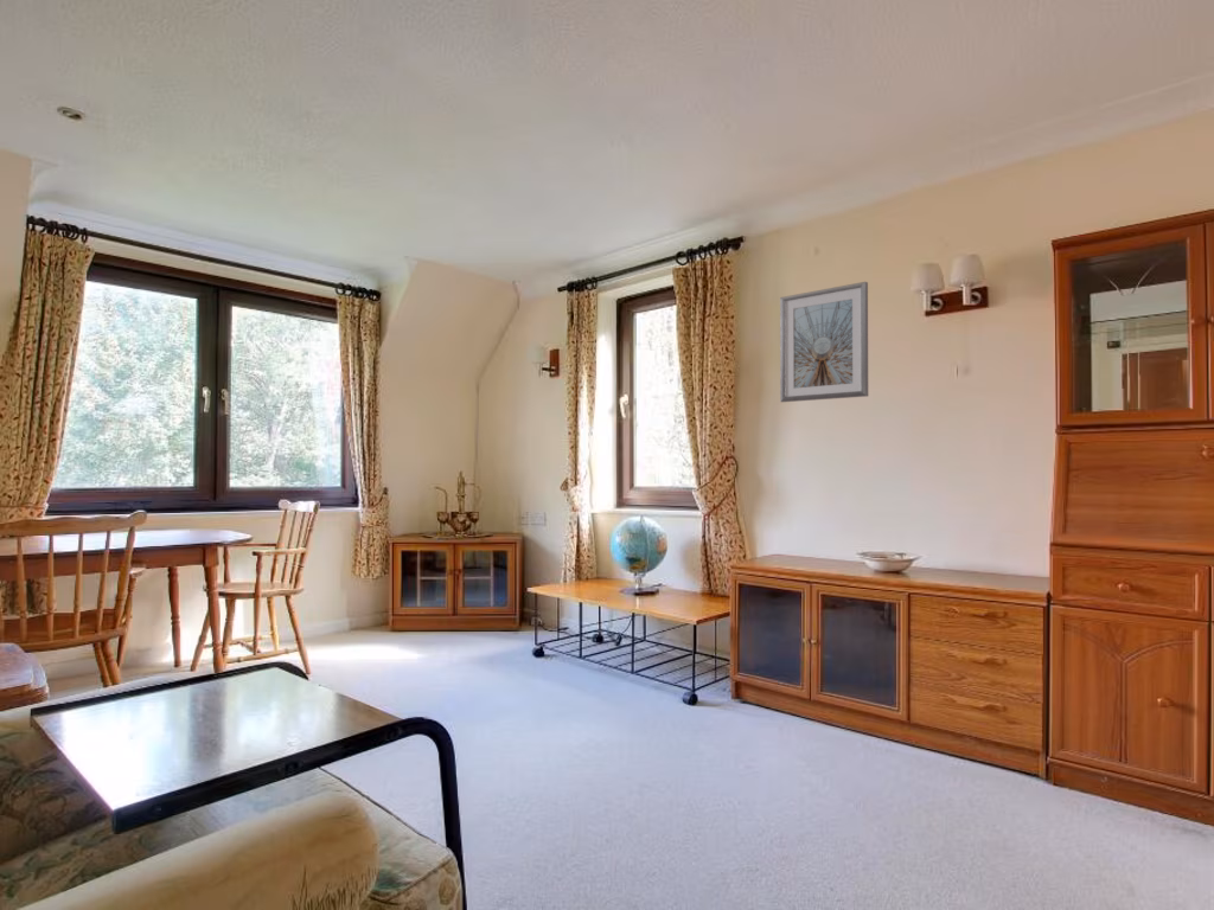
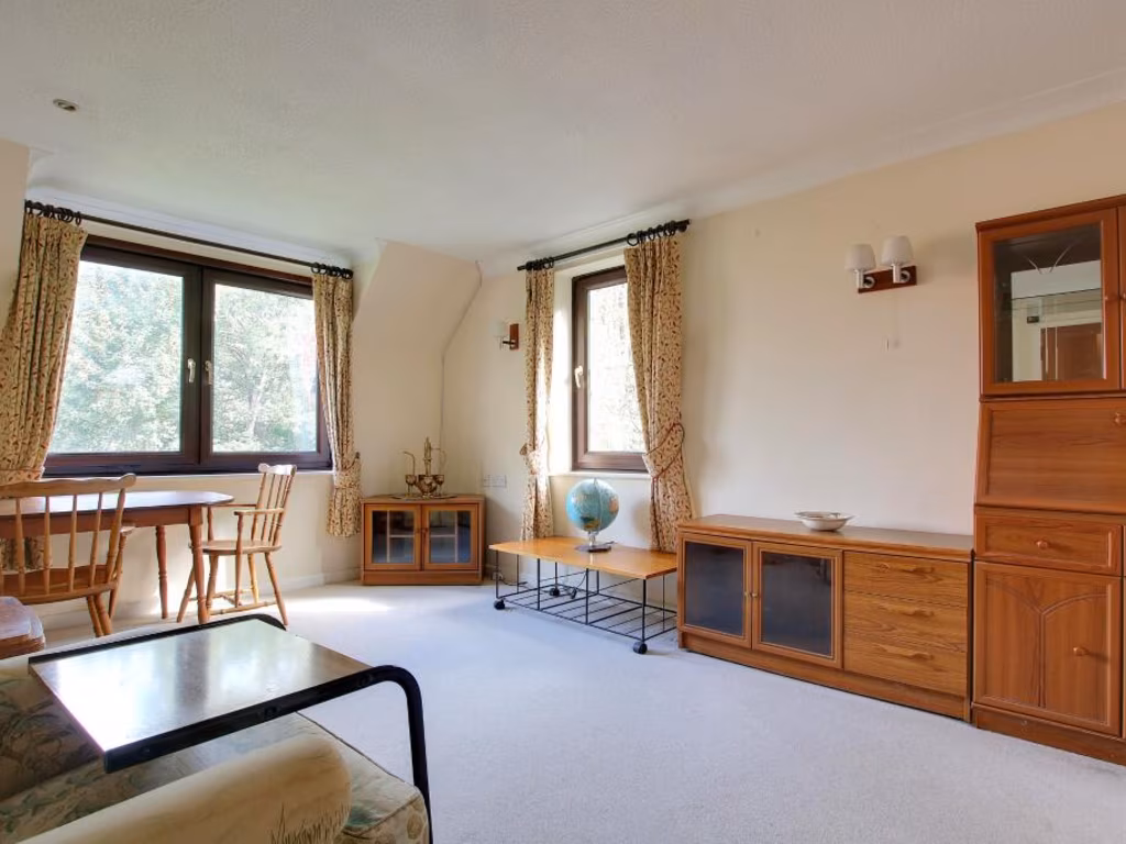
- picture frame (822, 344)
